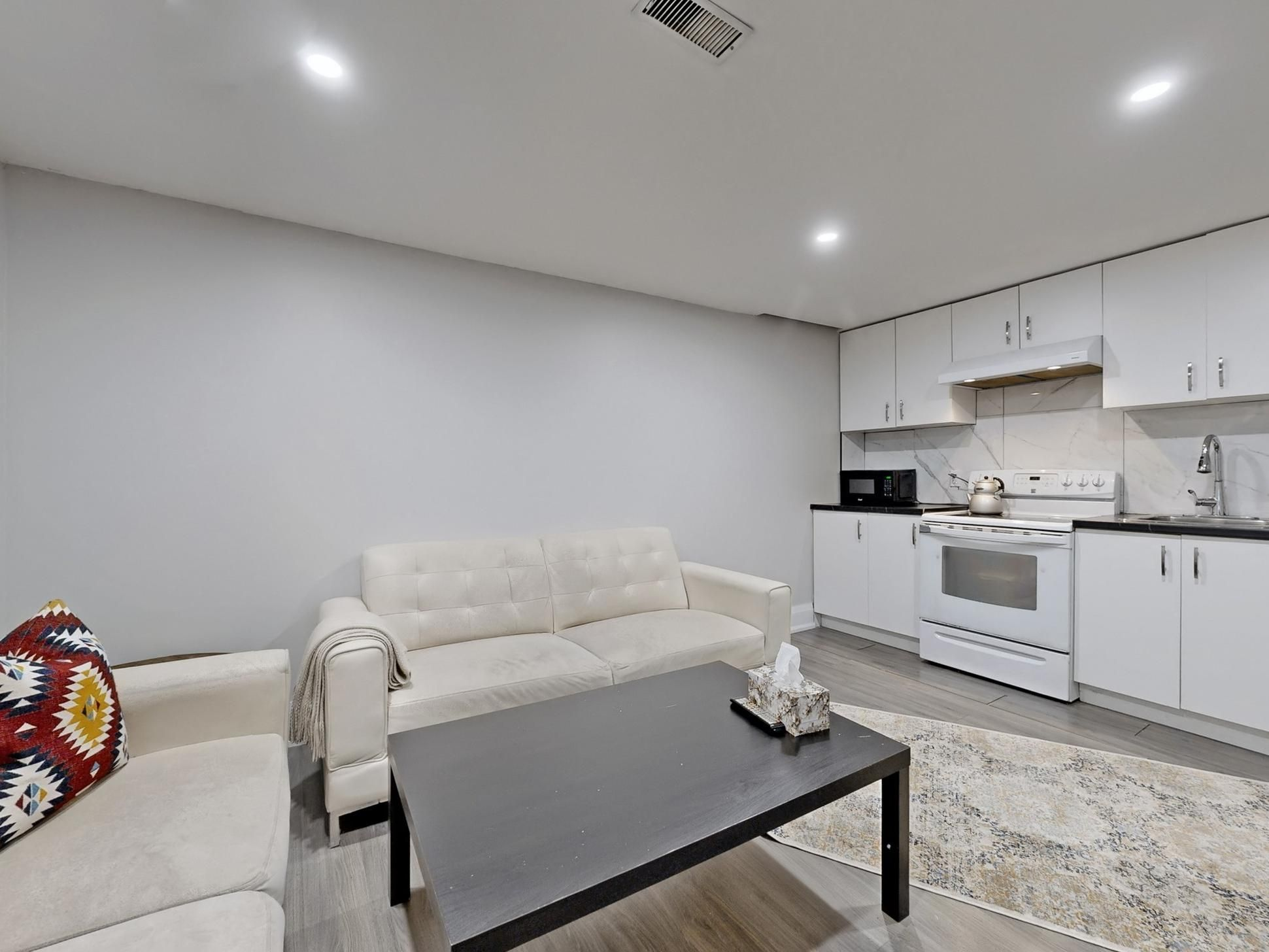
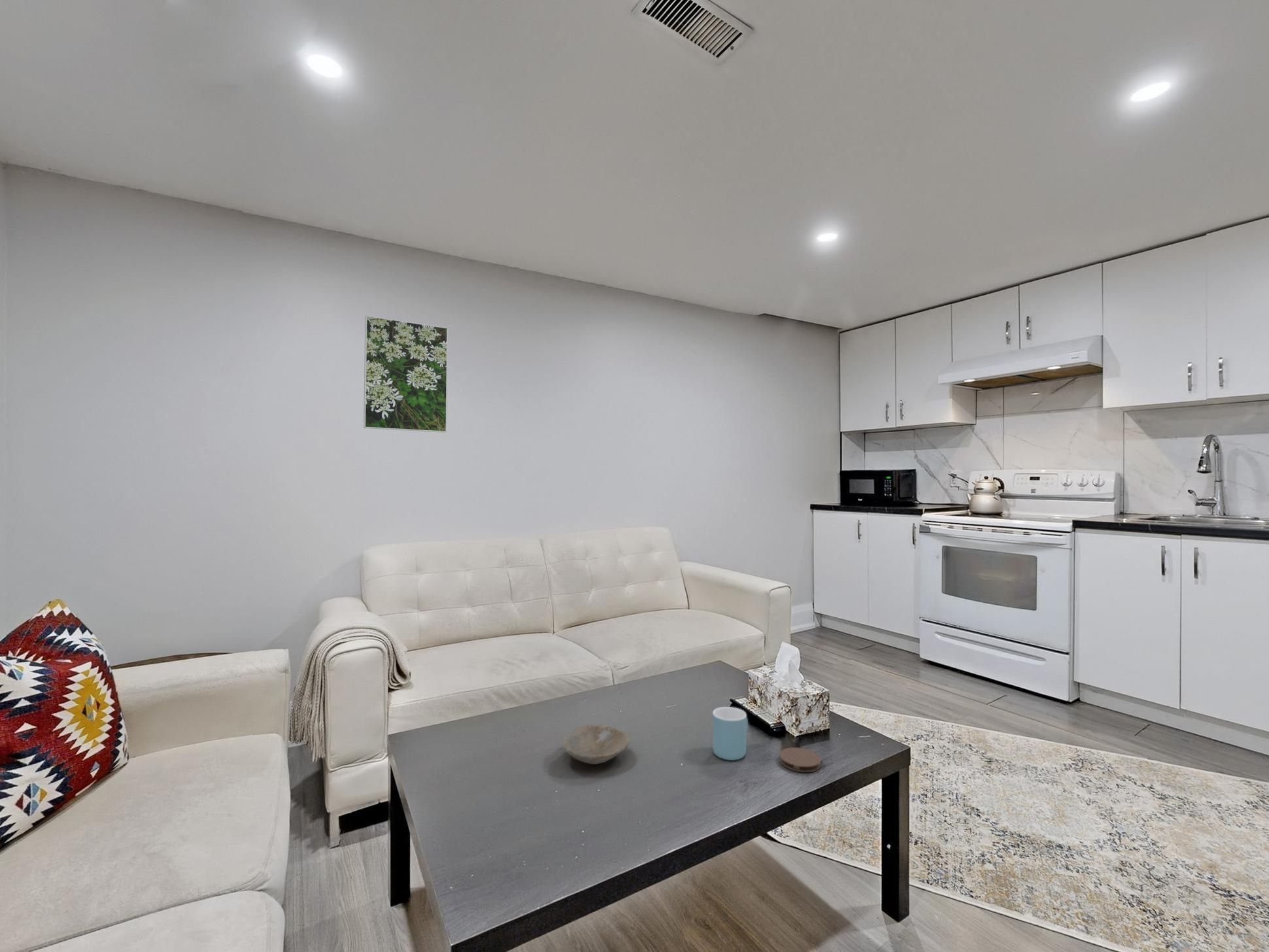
+ coaster (800, 759)
+ bowl (594, 748)
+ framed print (407, 376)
+ mug (733, 731)
